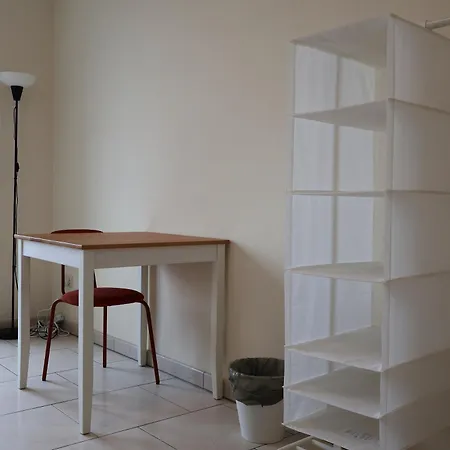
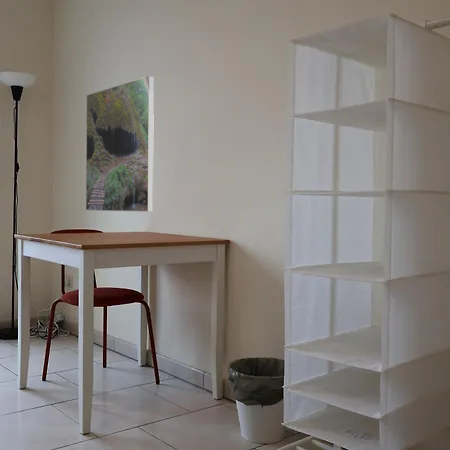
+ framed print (117, 148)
